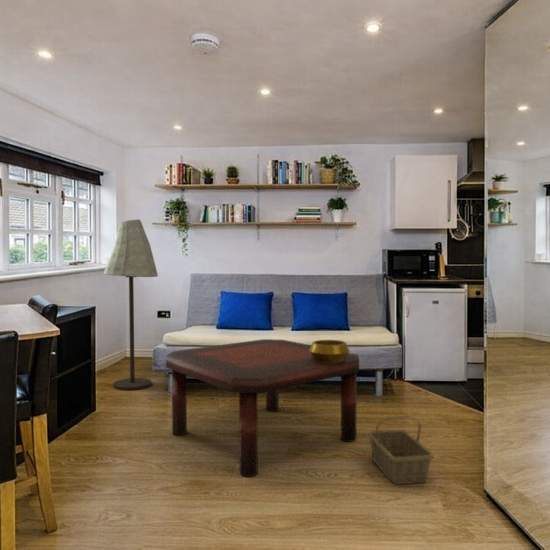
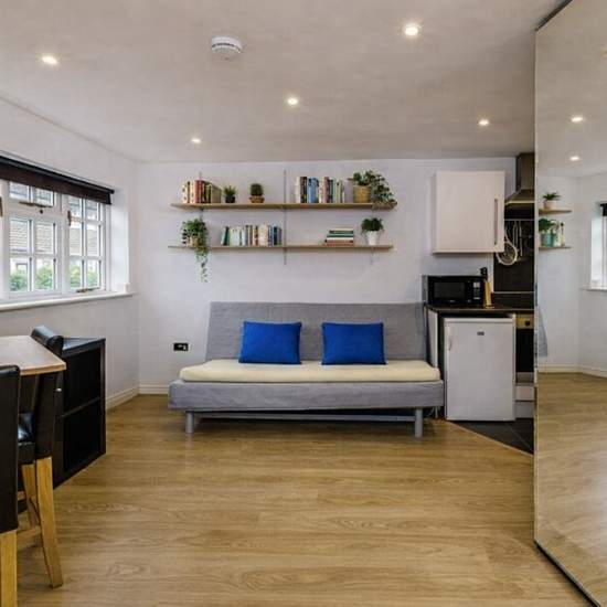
- coffee table (262, 392)
- decorative bowl (329, 350)
- floor lamp (131, 302)
- basket (398, 443)
